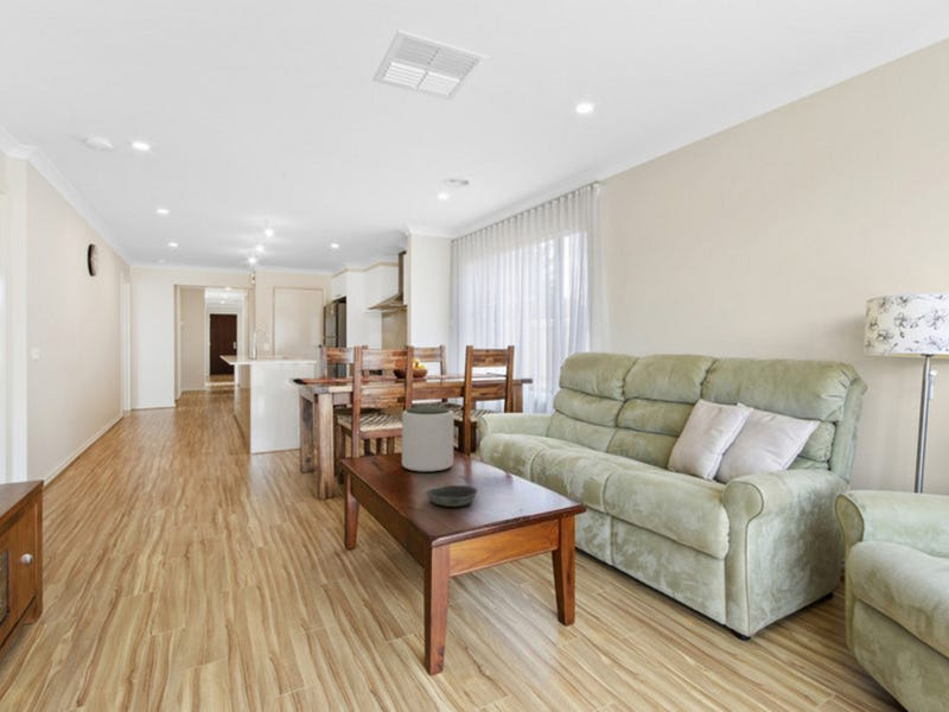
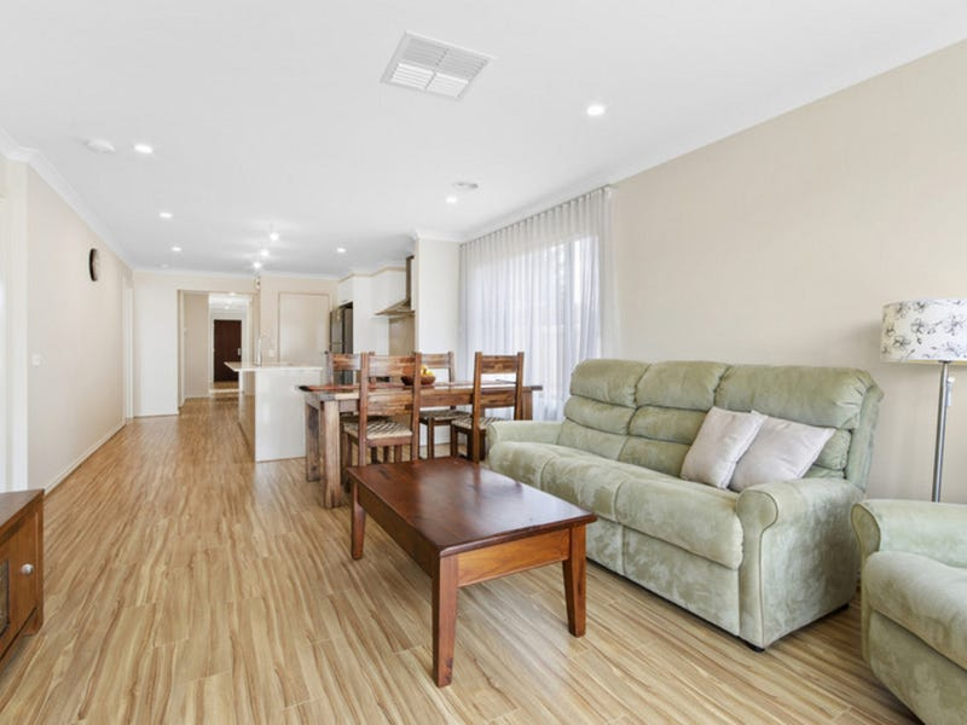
- bowl (451, 495)
- plant pot (427, 438)
